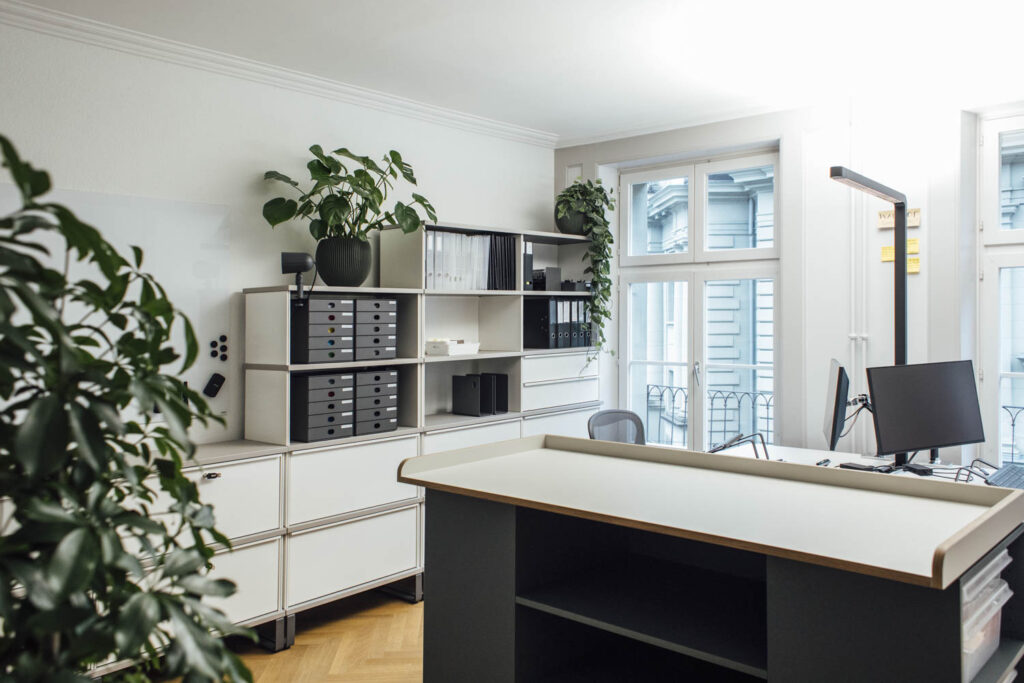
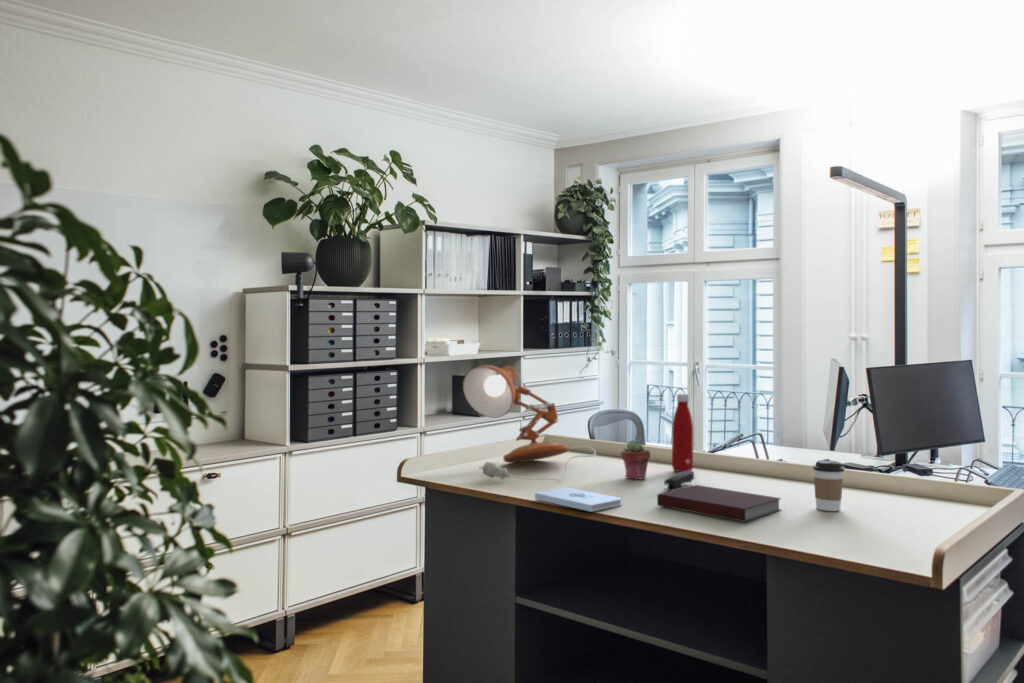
+ coffee cup (828, 485)
+ bottle (682, 432)
+ desk lamp (530, 421)
+ stapler (679, 480)
+ potted succulent (635, 458)
+ notepad (578, 498)
+ notebook (718, 502)
